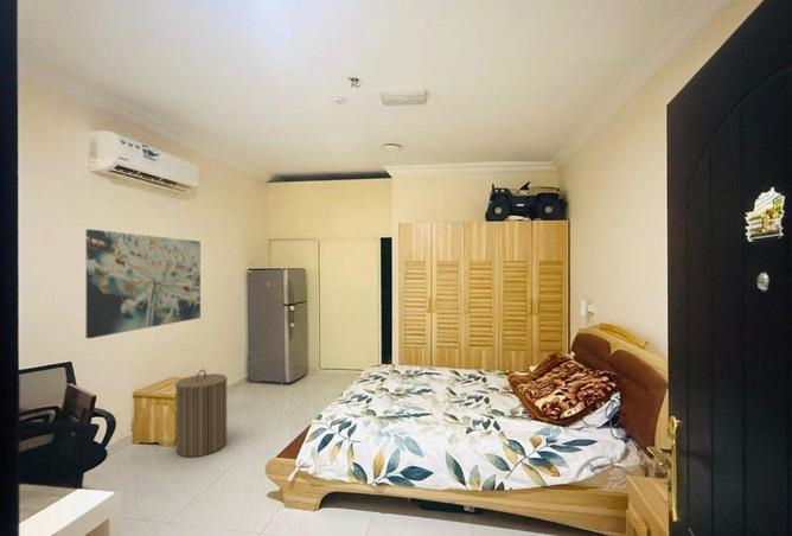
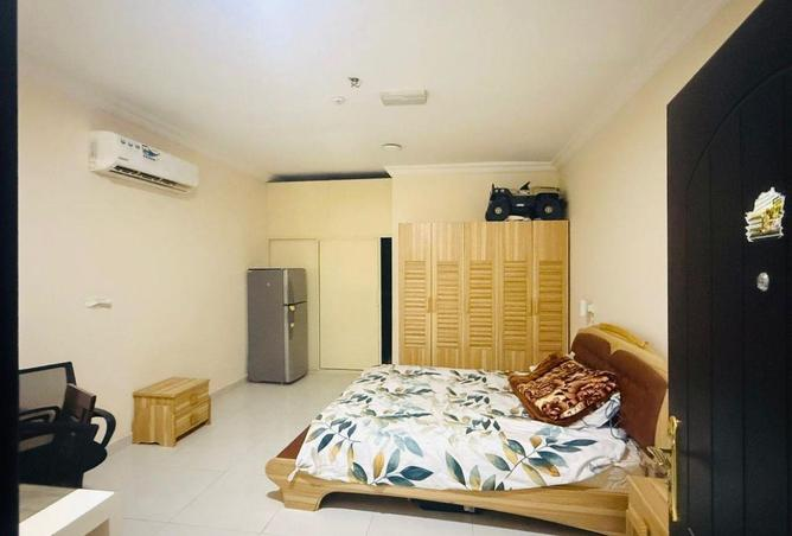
- wall art (153, 281)
- laundry hamper (202, 407)
